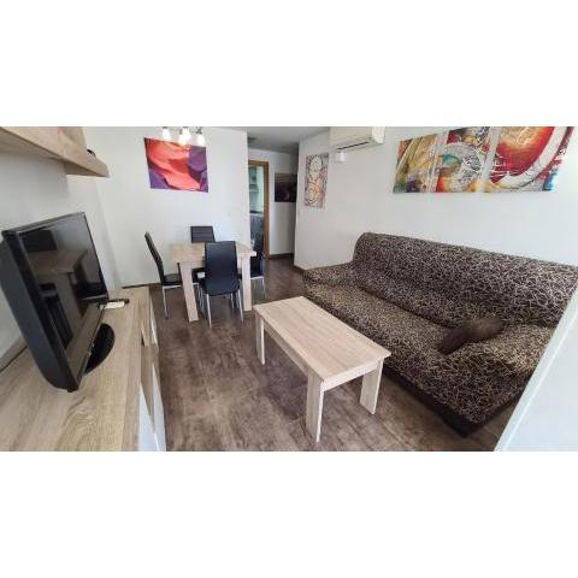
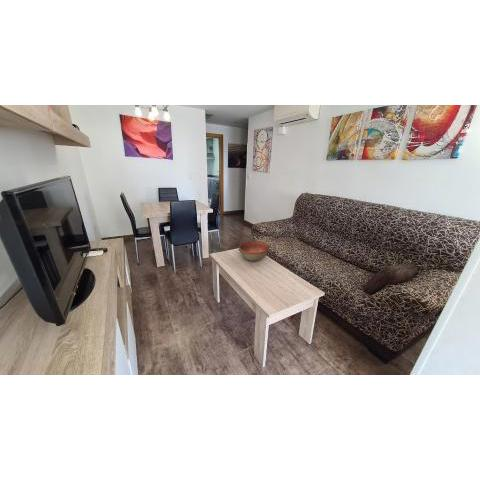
+ bowl (253, 252)
